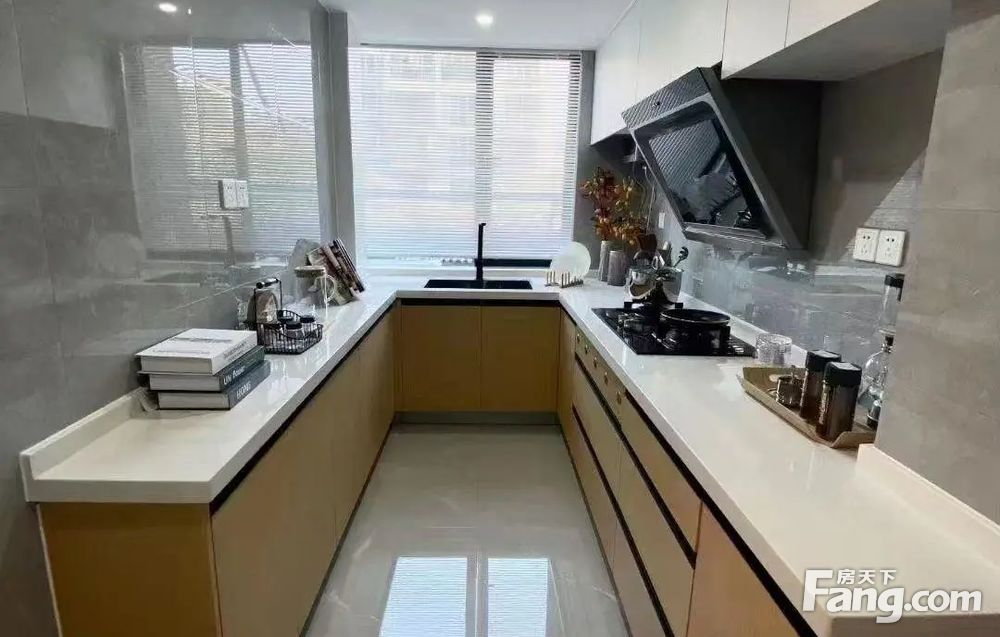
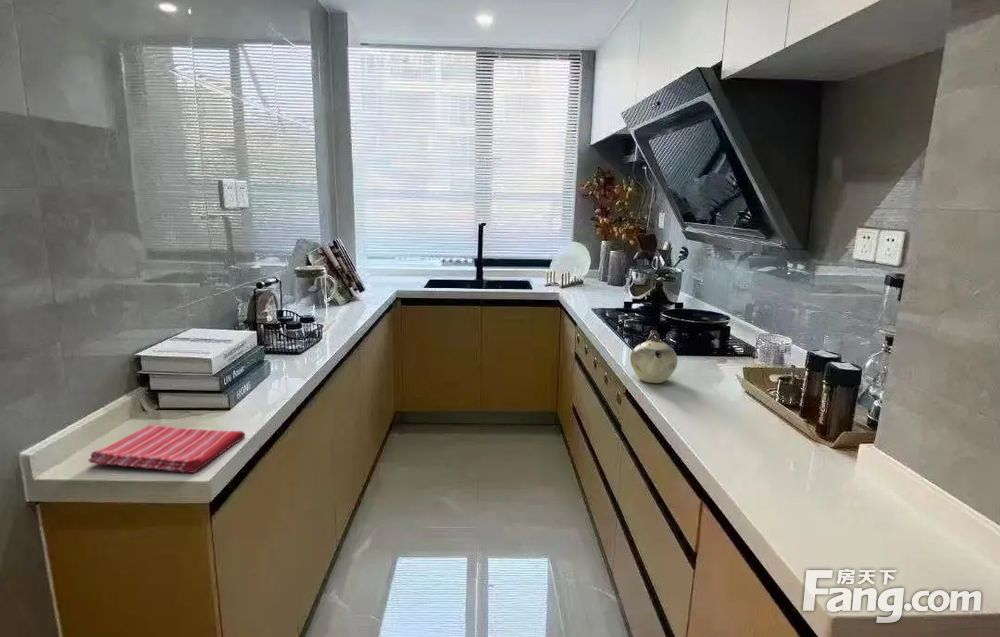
+ dish towel (171, 445)
+ teapot (654, 357)
